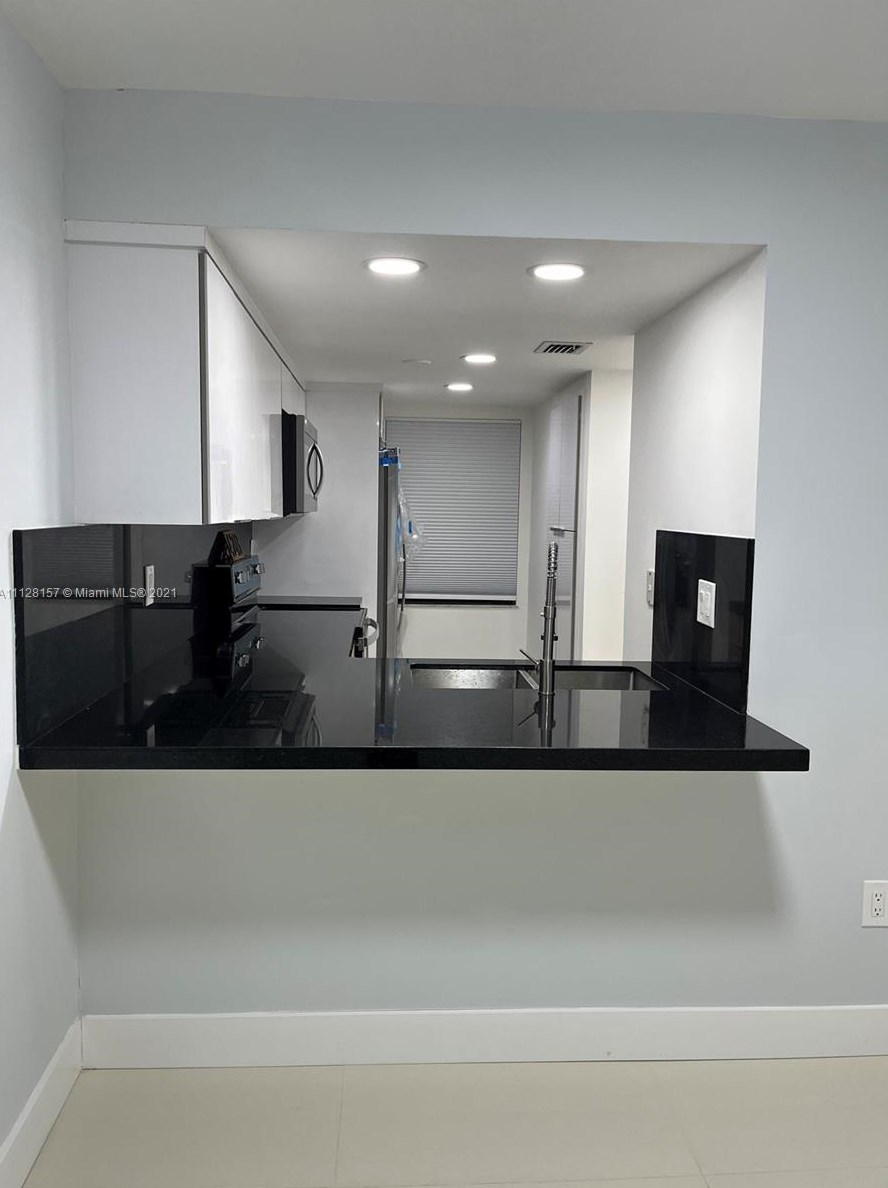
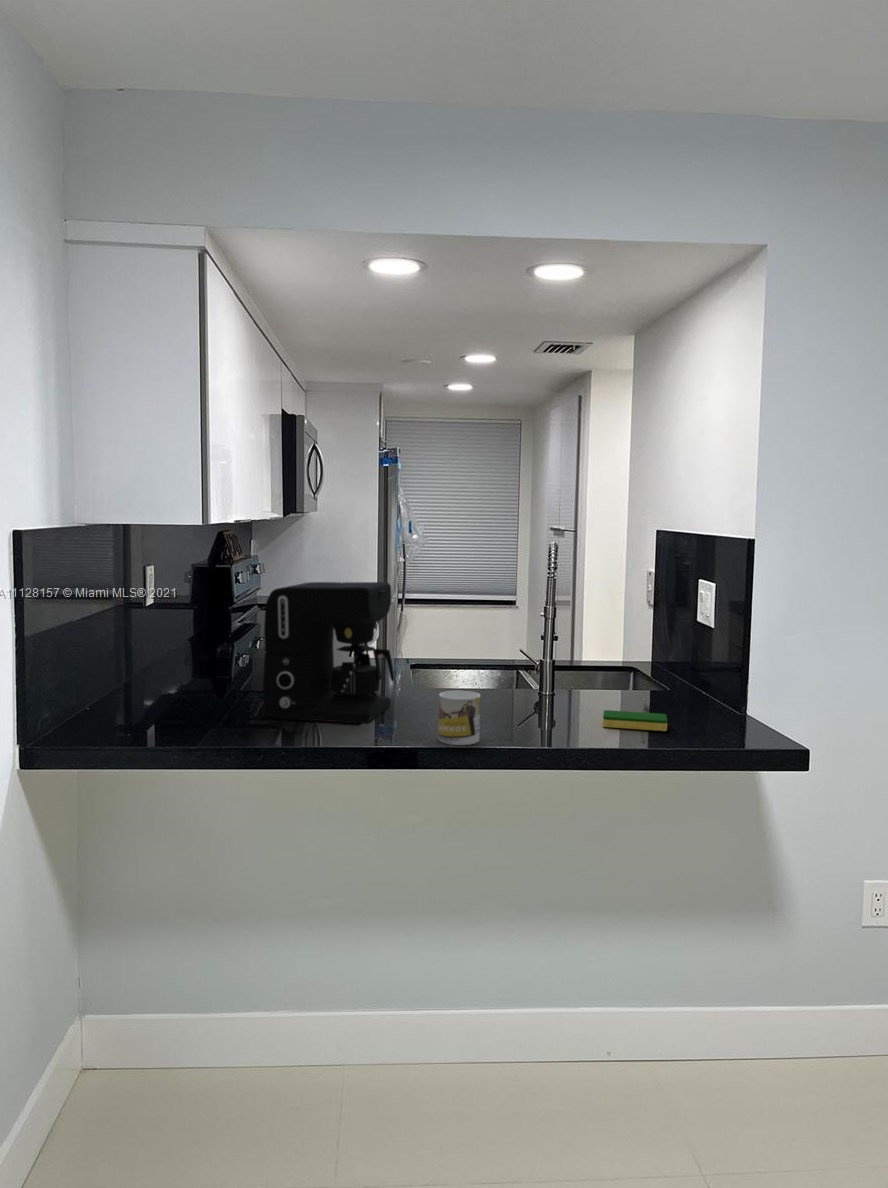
+ coffee maker (332, 648)
+ mug (462, 715)
+ dish sponge (634, 720)
